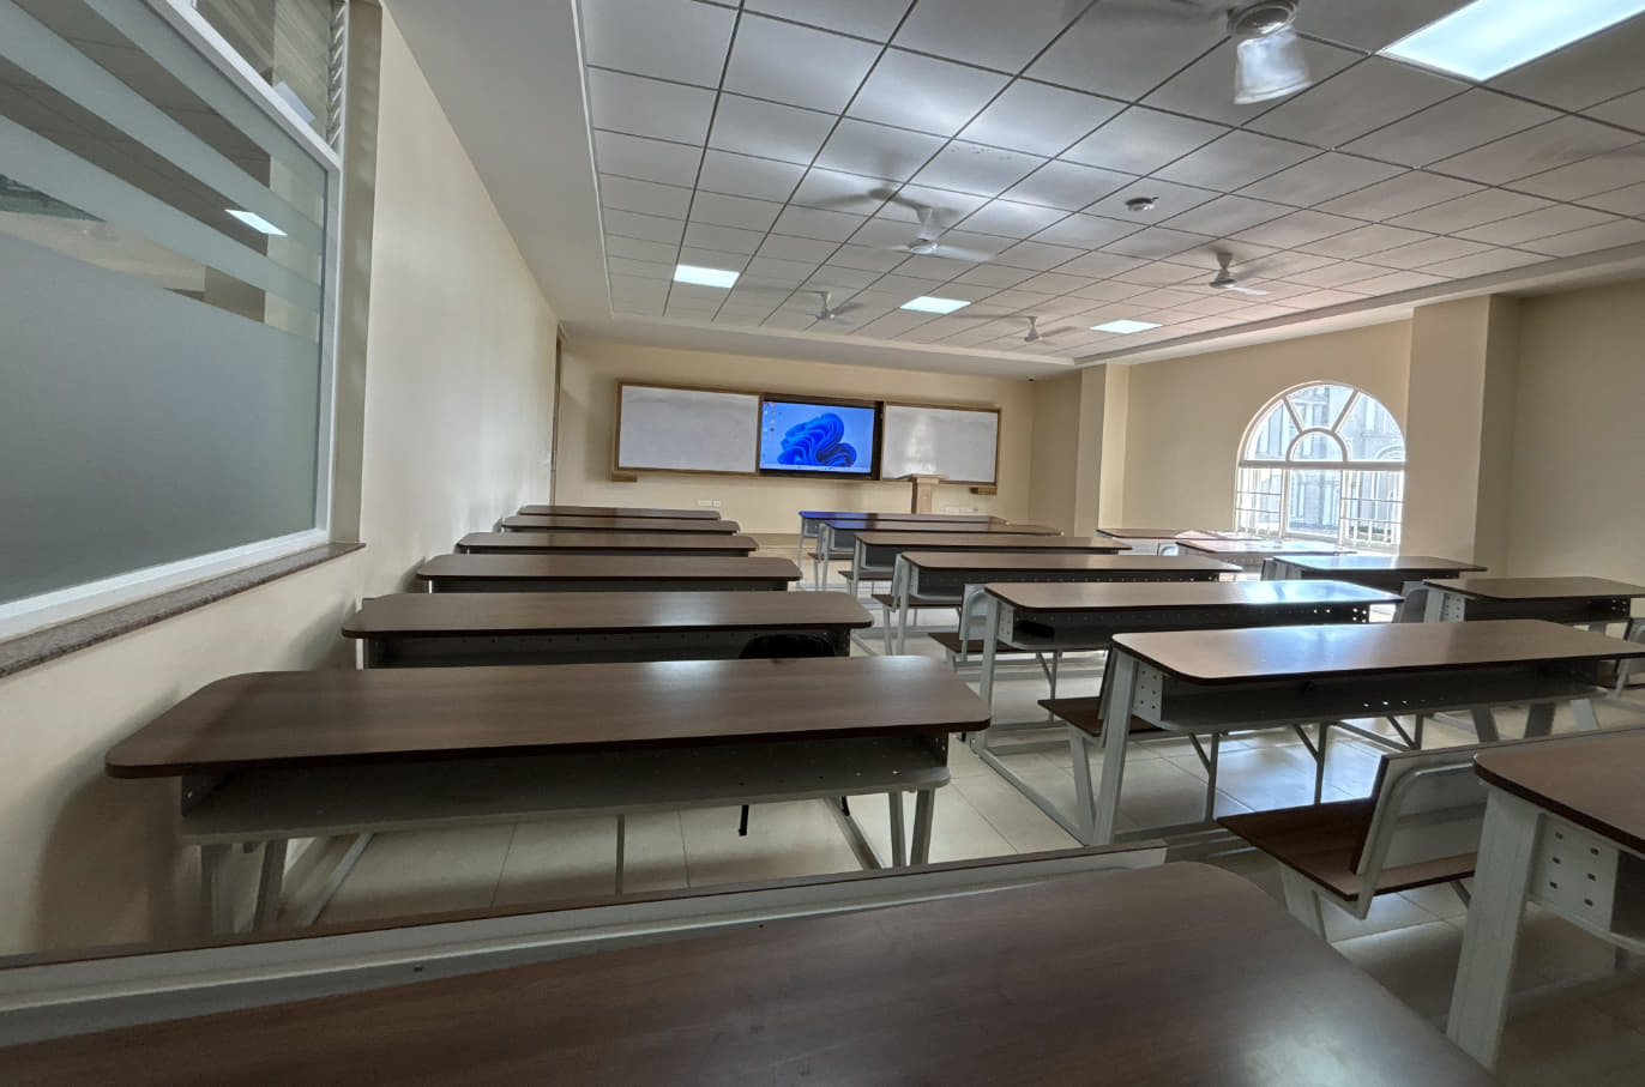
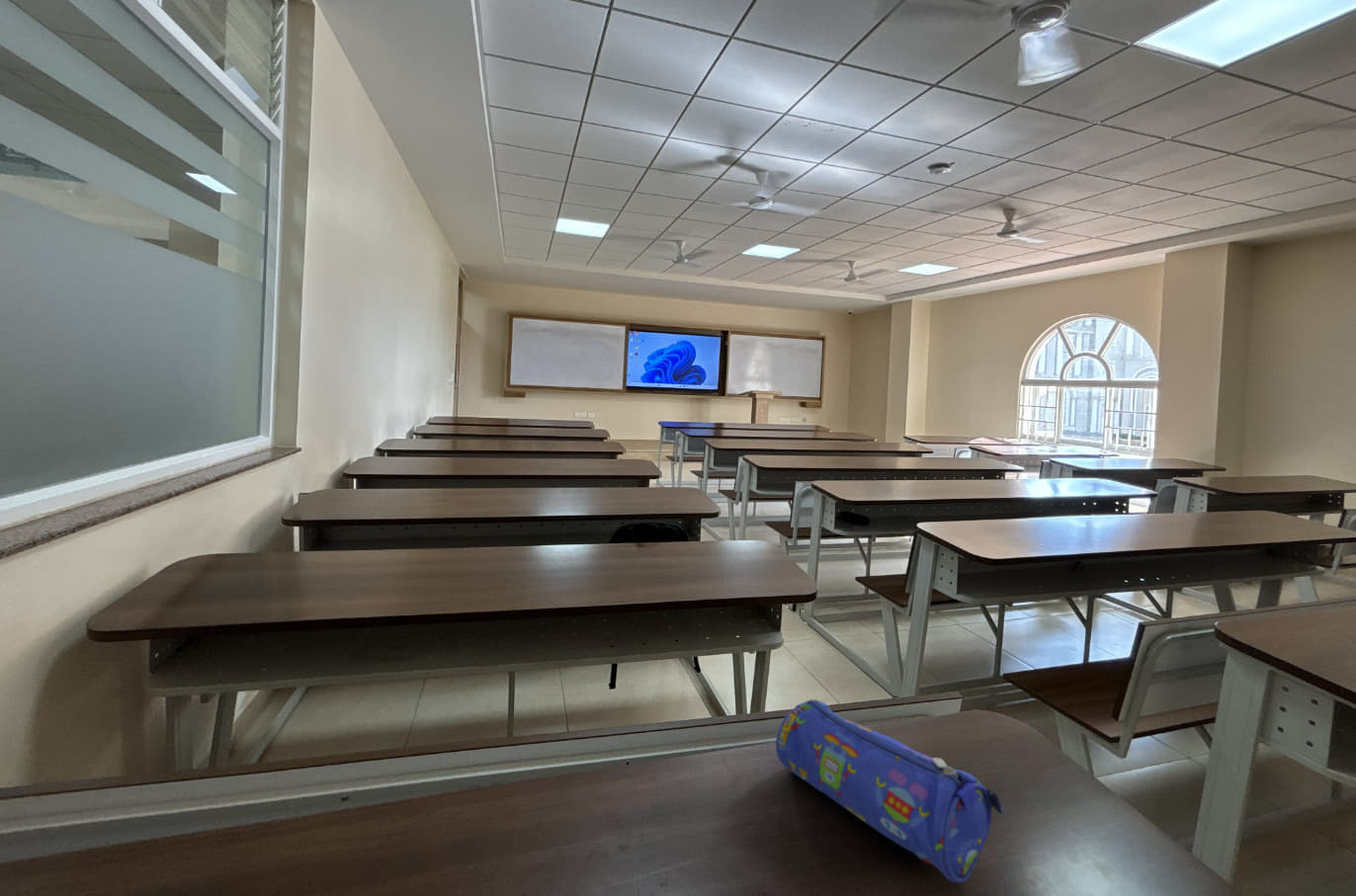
+ pencil case (875, 774)
